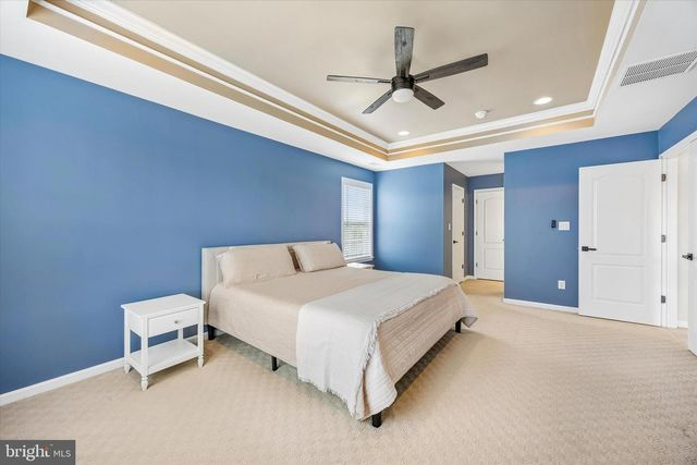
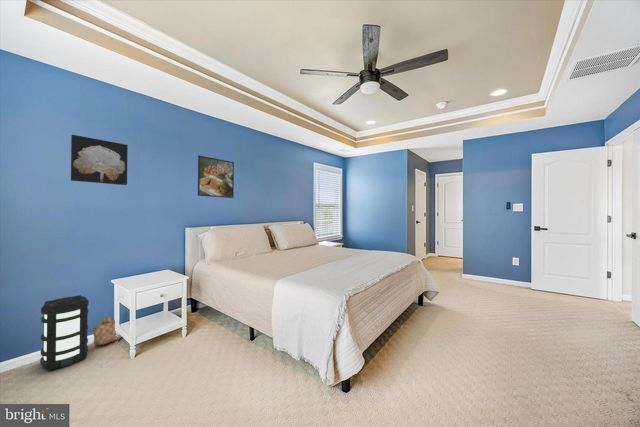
+ basket (107, 329)
+ lantern (65, 330)
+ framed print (216, 177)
+ wall art (100, 161)
